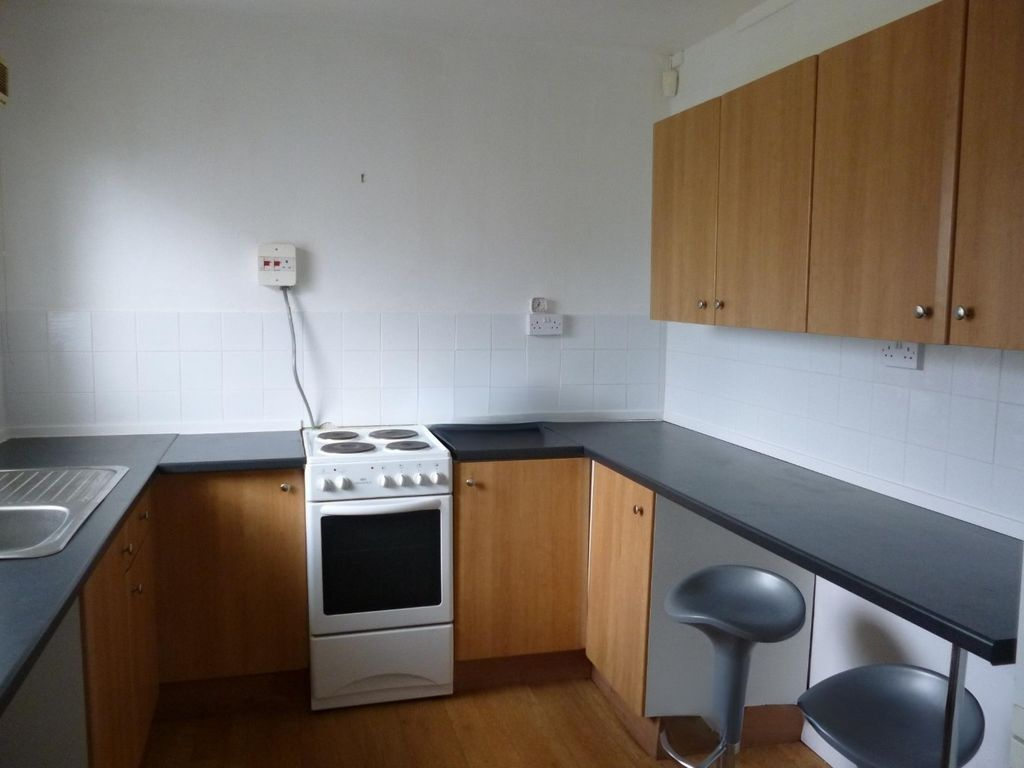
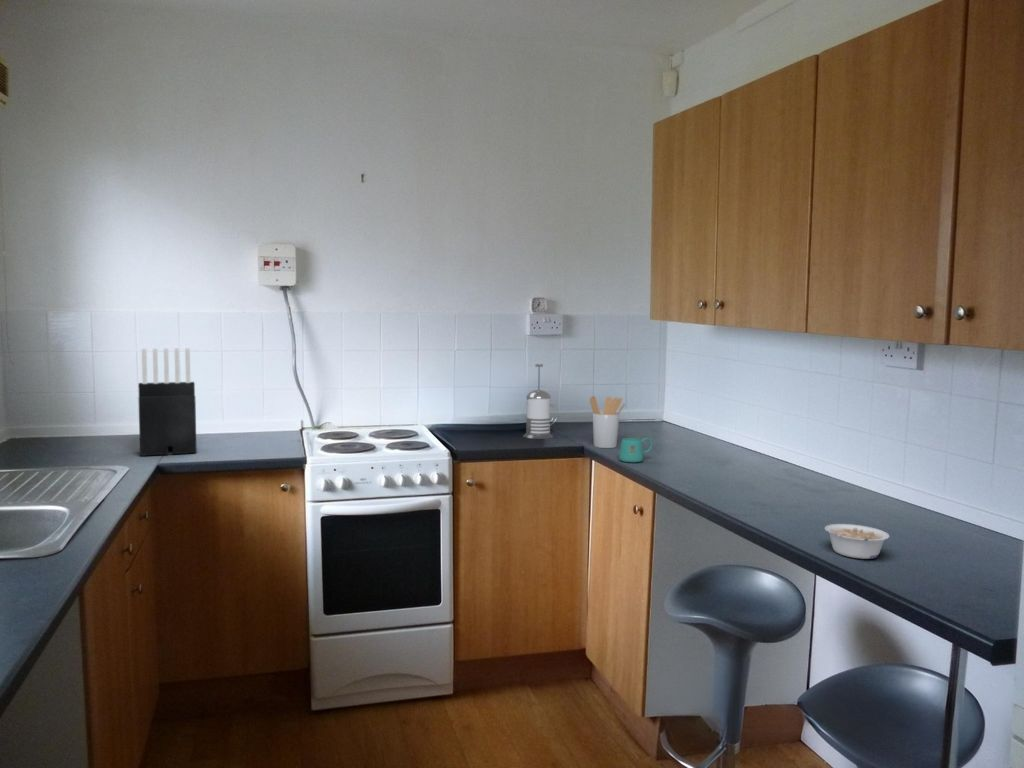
+ knife block (167, 401)
+ mug (636, 449)
+ utensil holder (608, 420)
+ legume (858, 540)
+ french press (541, 400)
